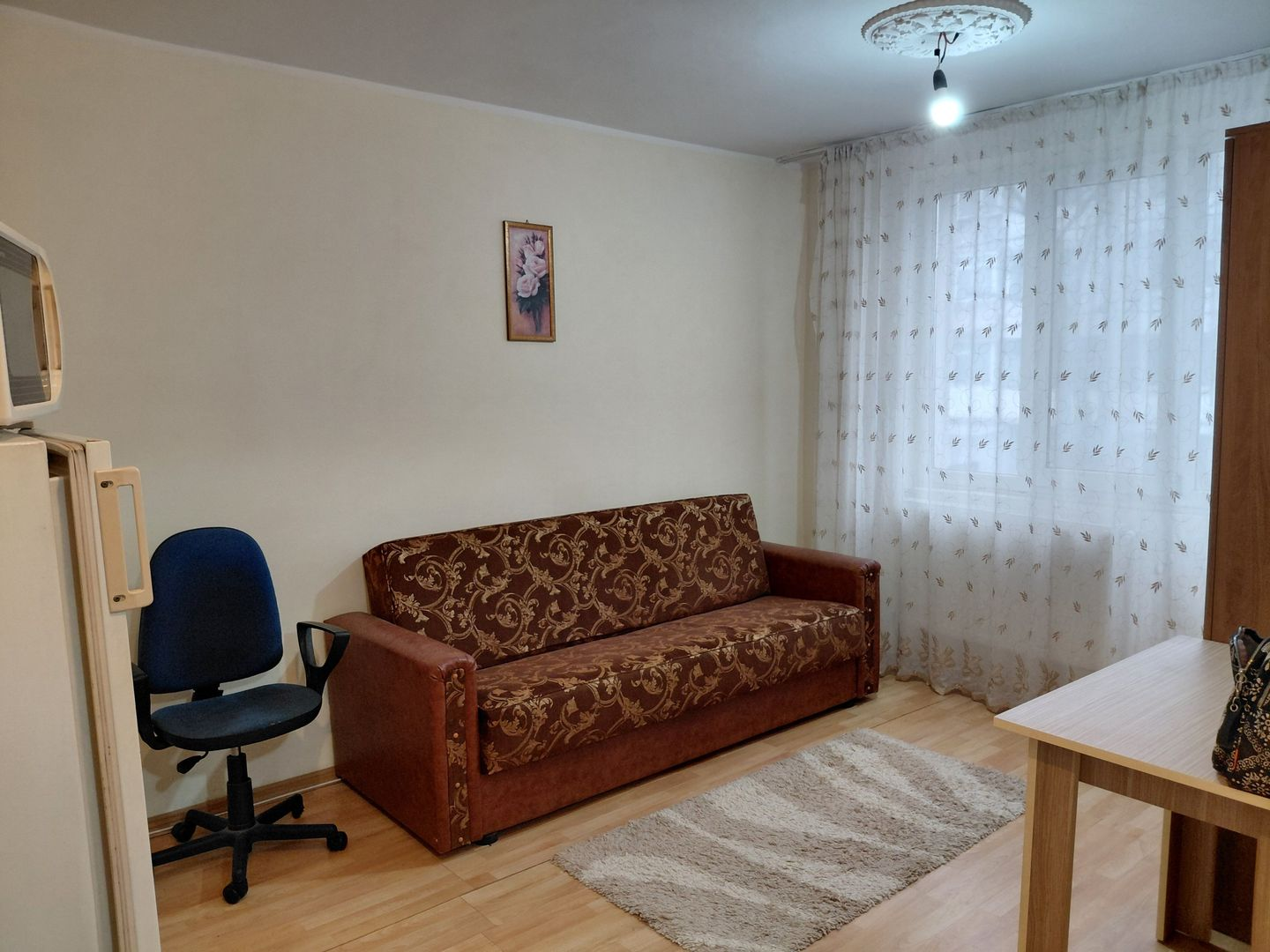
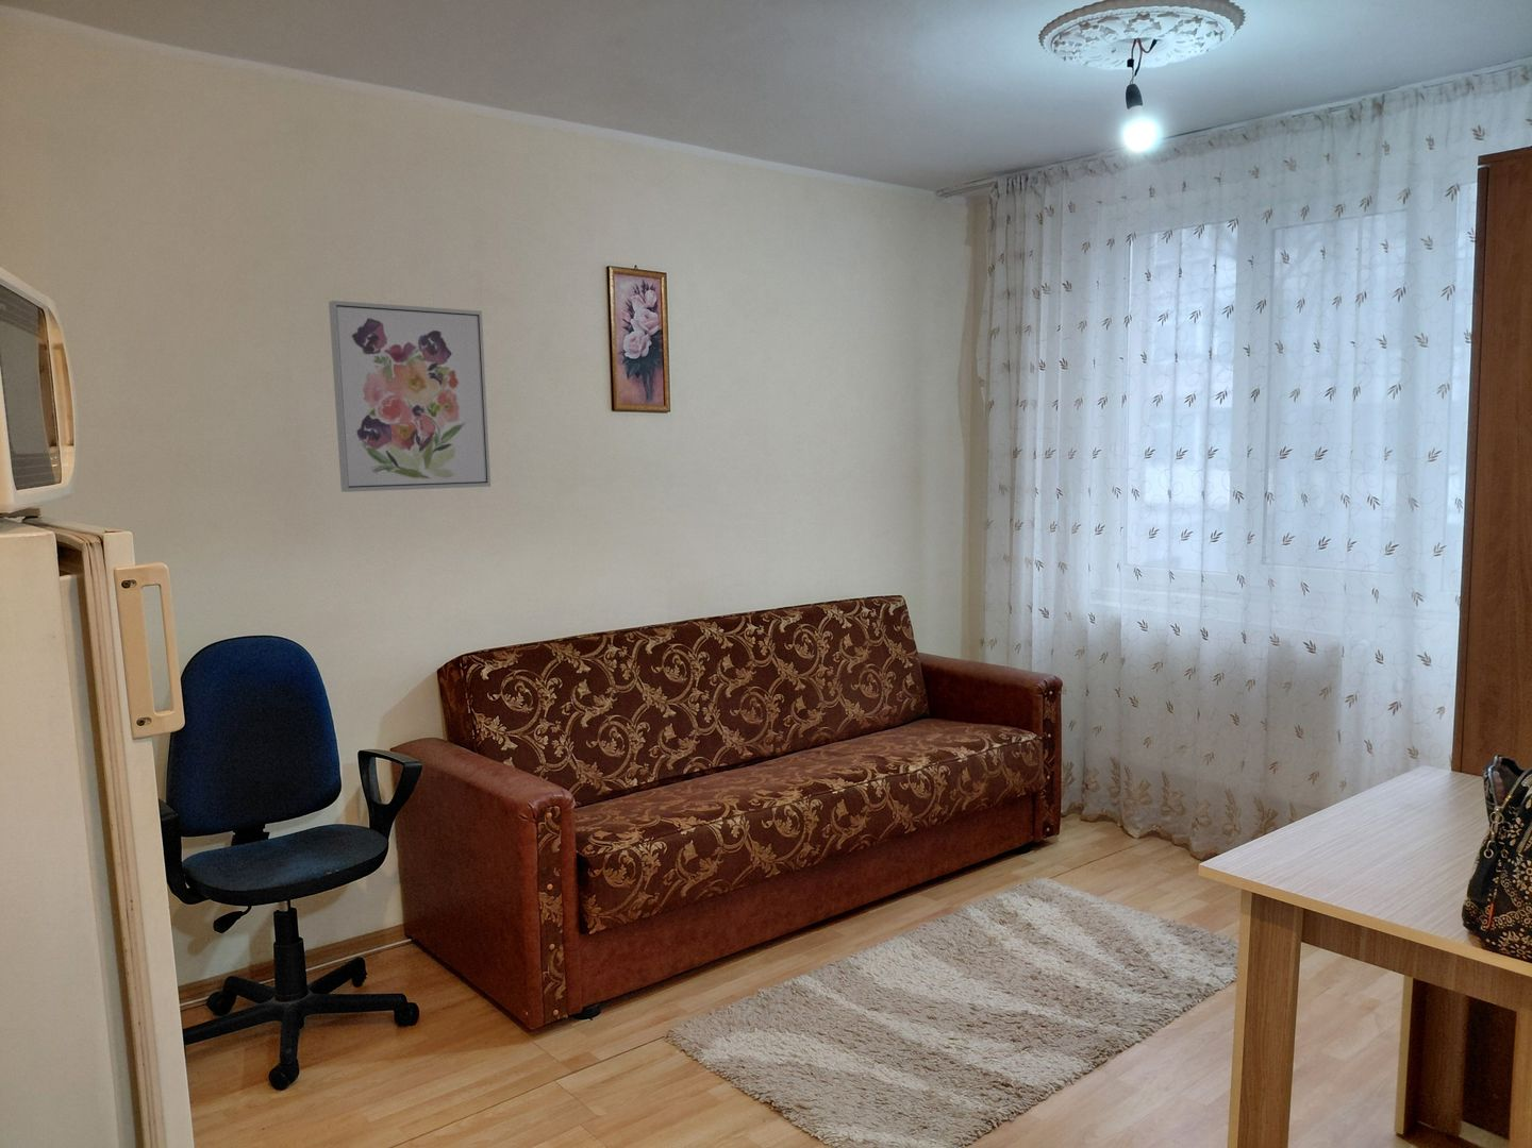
+ wall art (413, 399)
